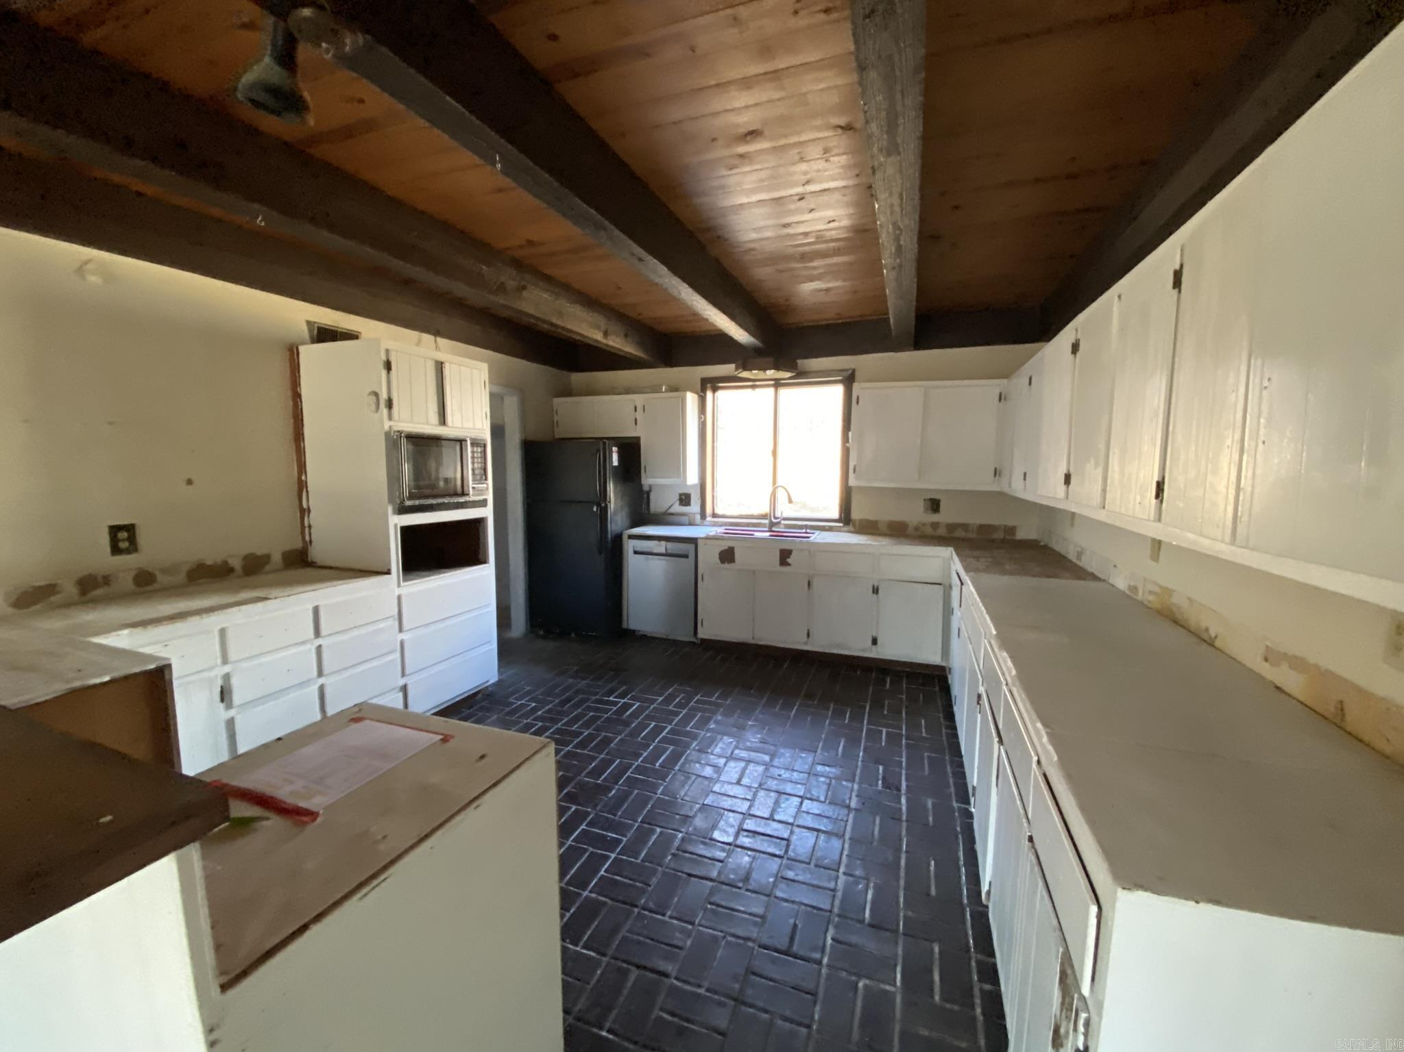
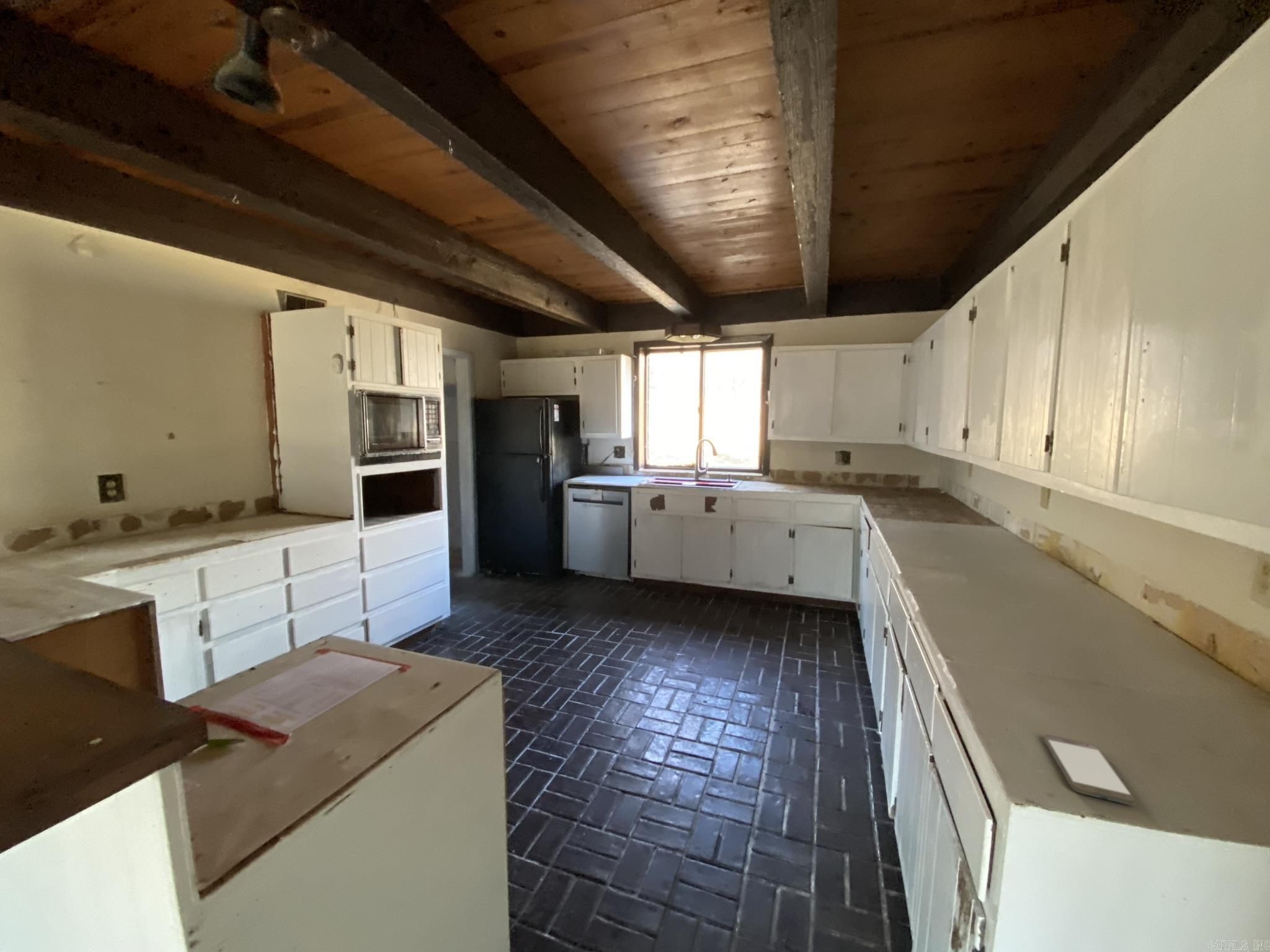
+ smartphone (1086, 767)
